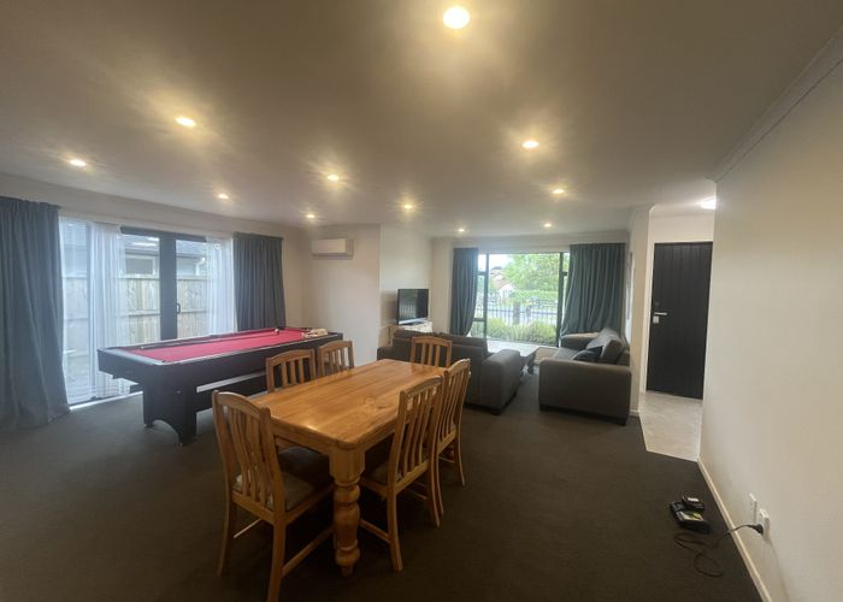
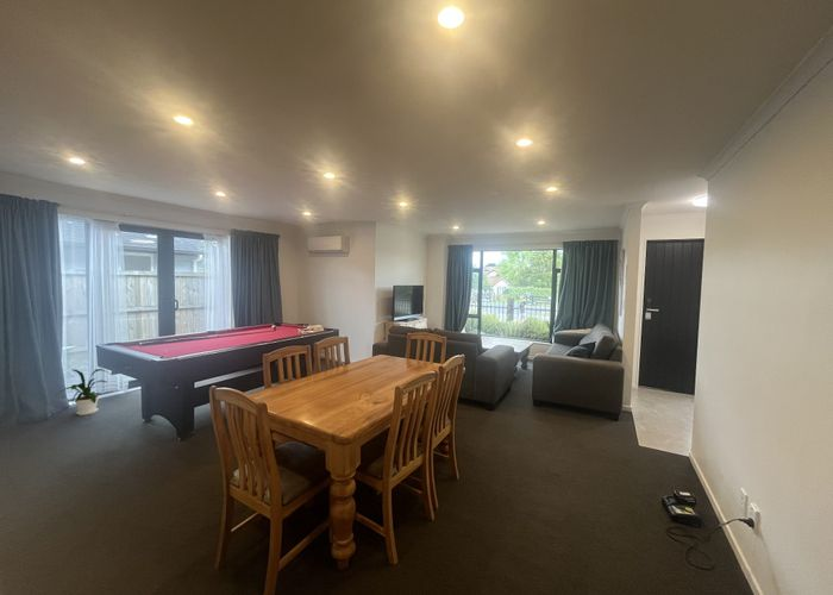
+ house plant (84, 389)
